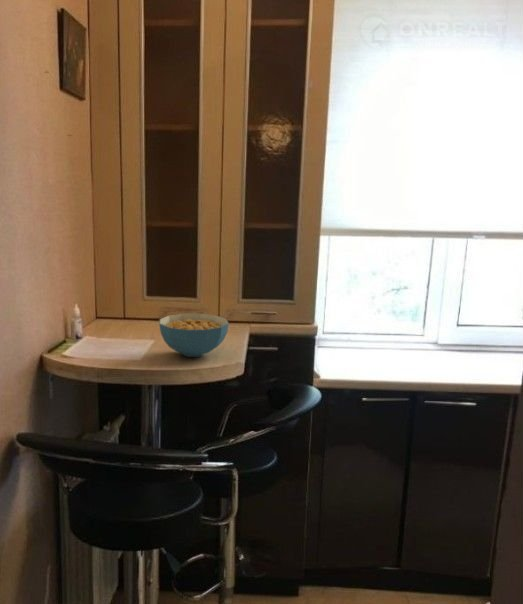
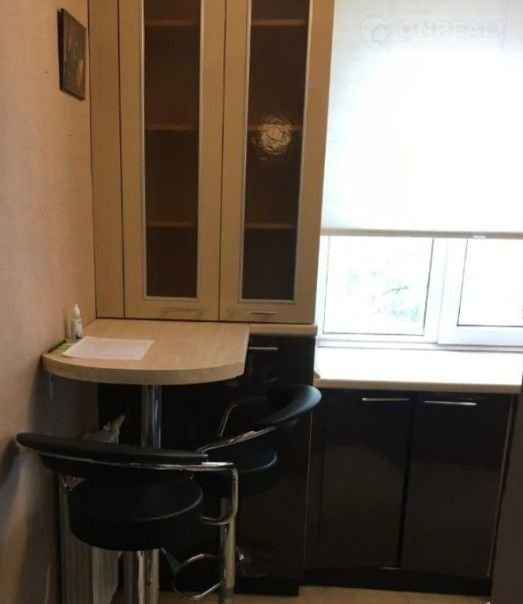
- cereal bowl (193, 337)
